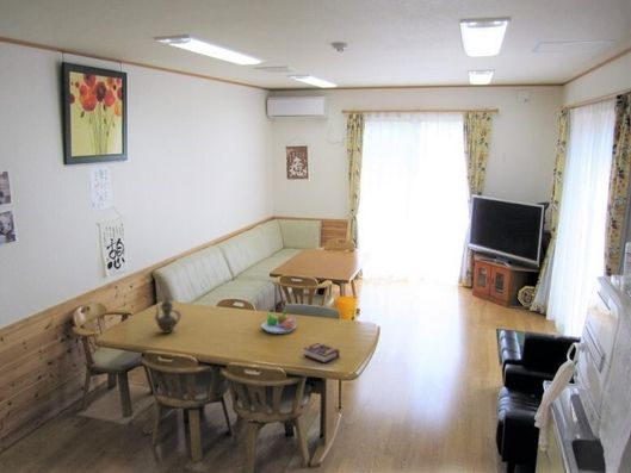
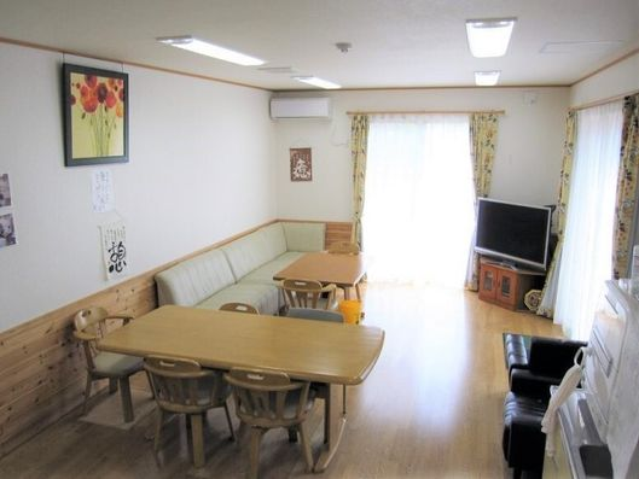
- fruit bowl (278, 322)
- teapot (167, 313)
- book (321, 351)
